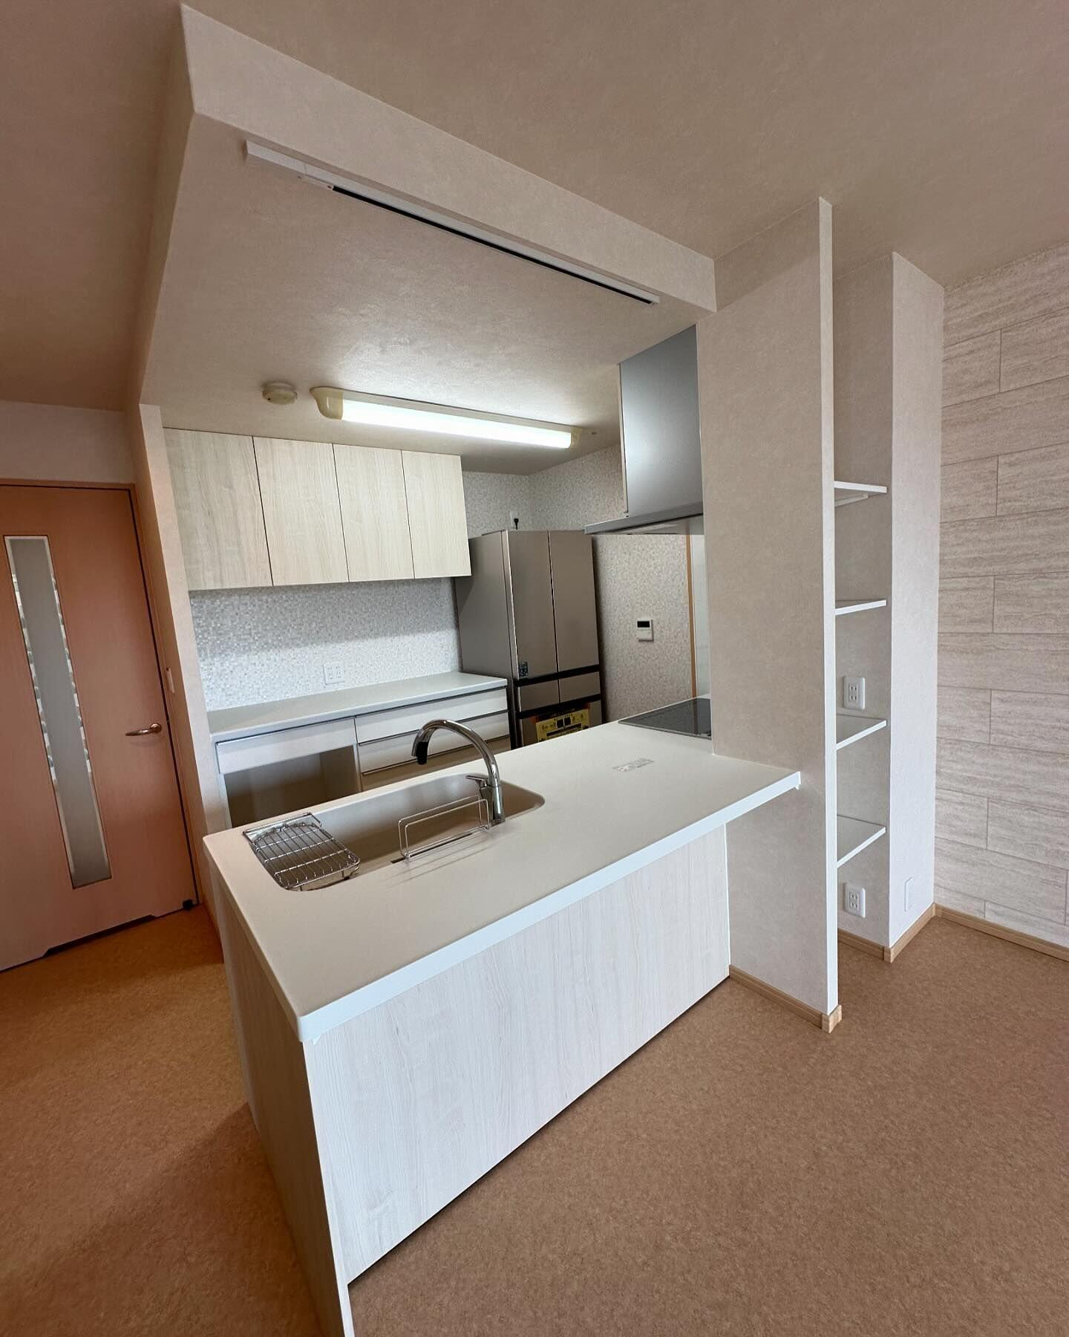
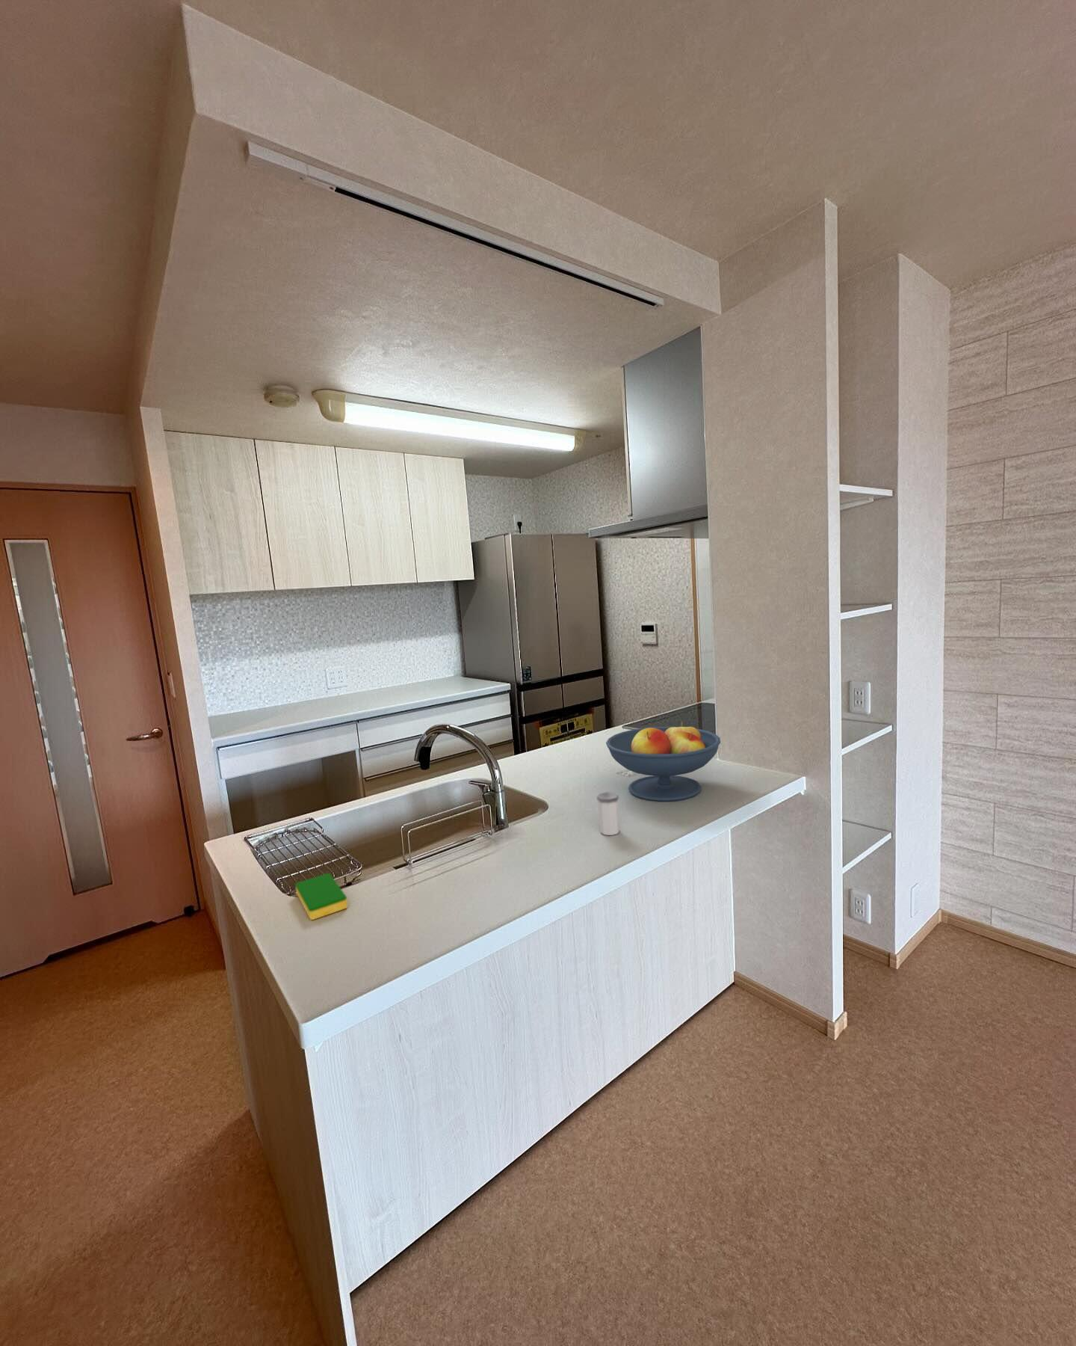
+ salt shaker (608, 813)
+ fruit bowl (663, 755)
+ dish sponge (321, 896)
